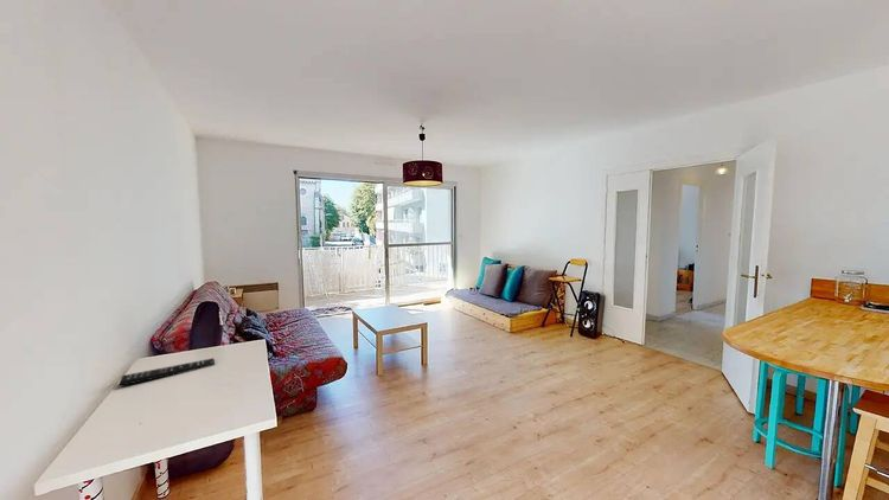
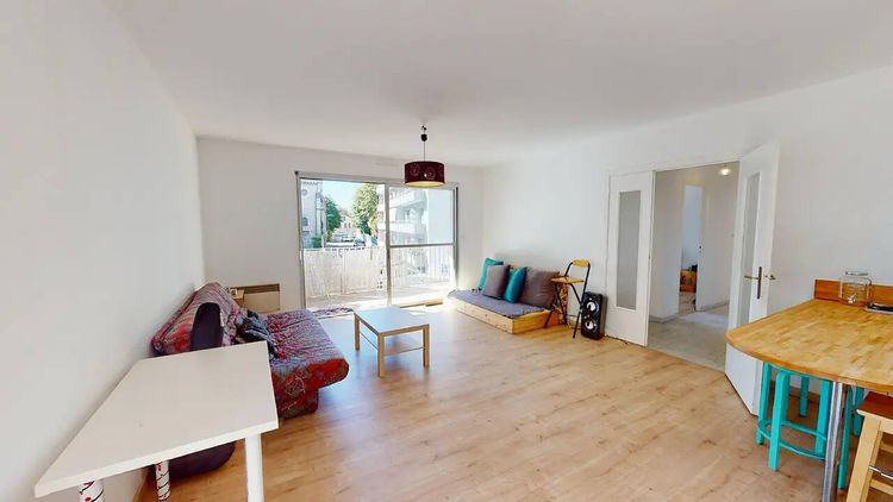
- remote control (171, 370)
